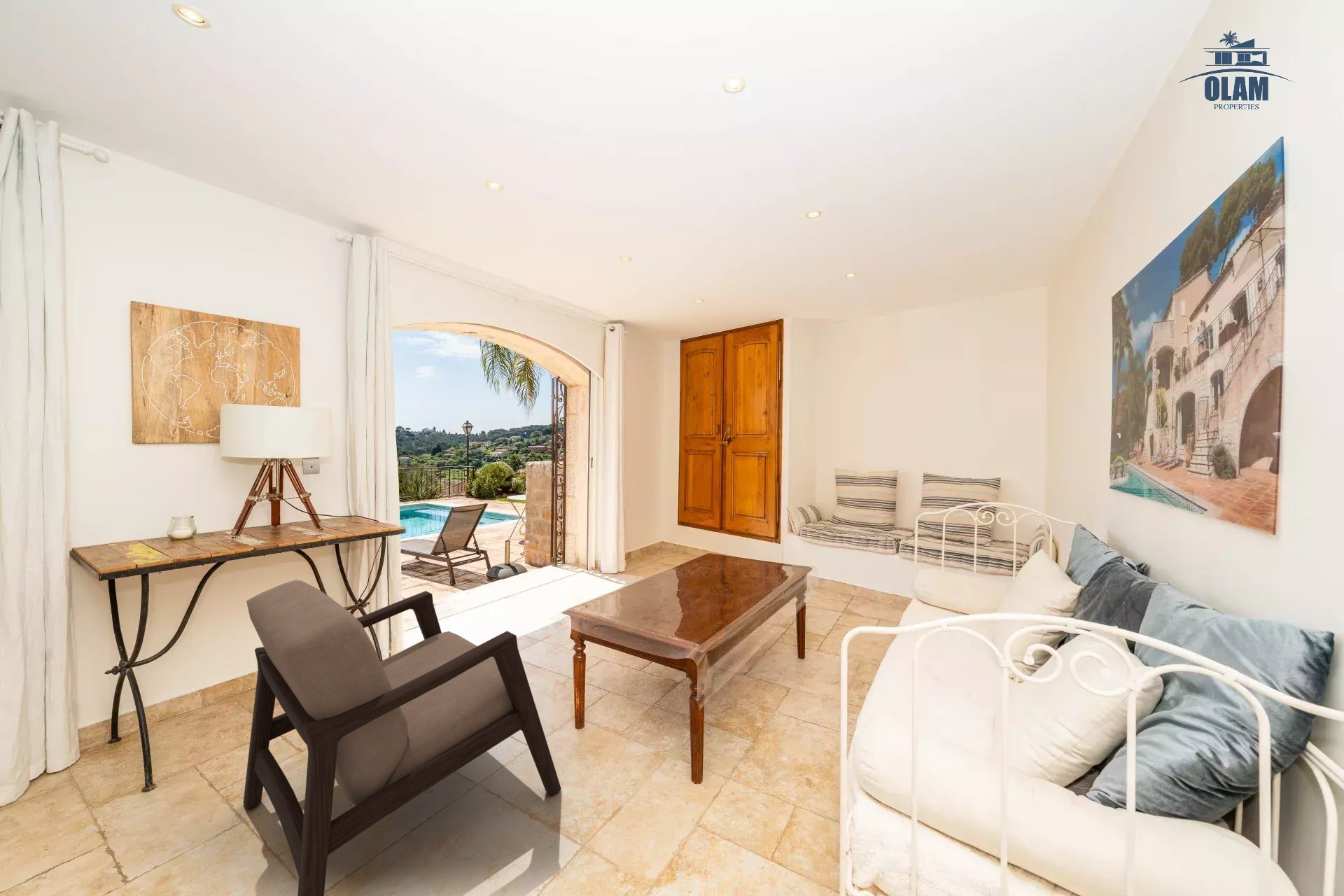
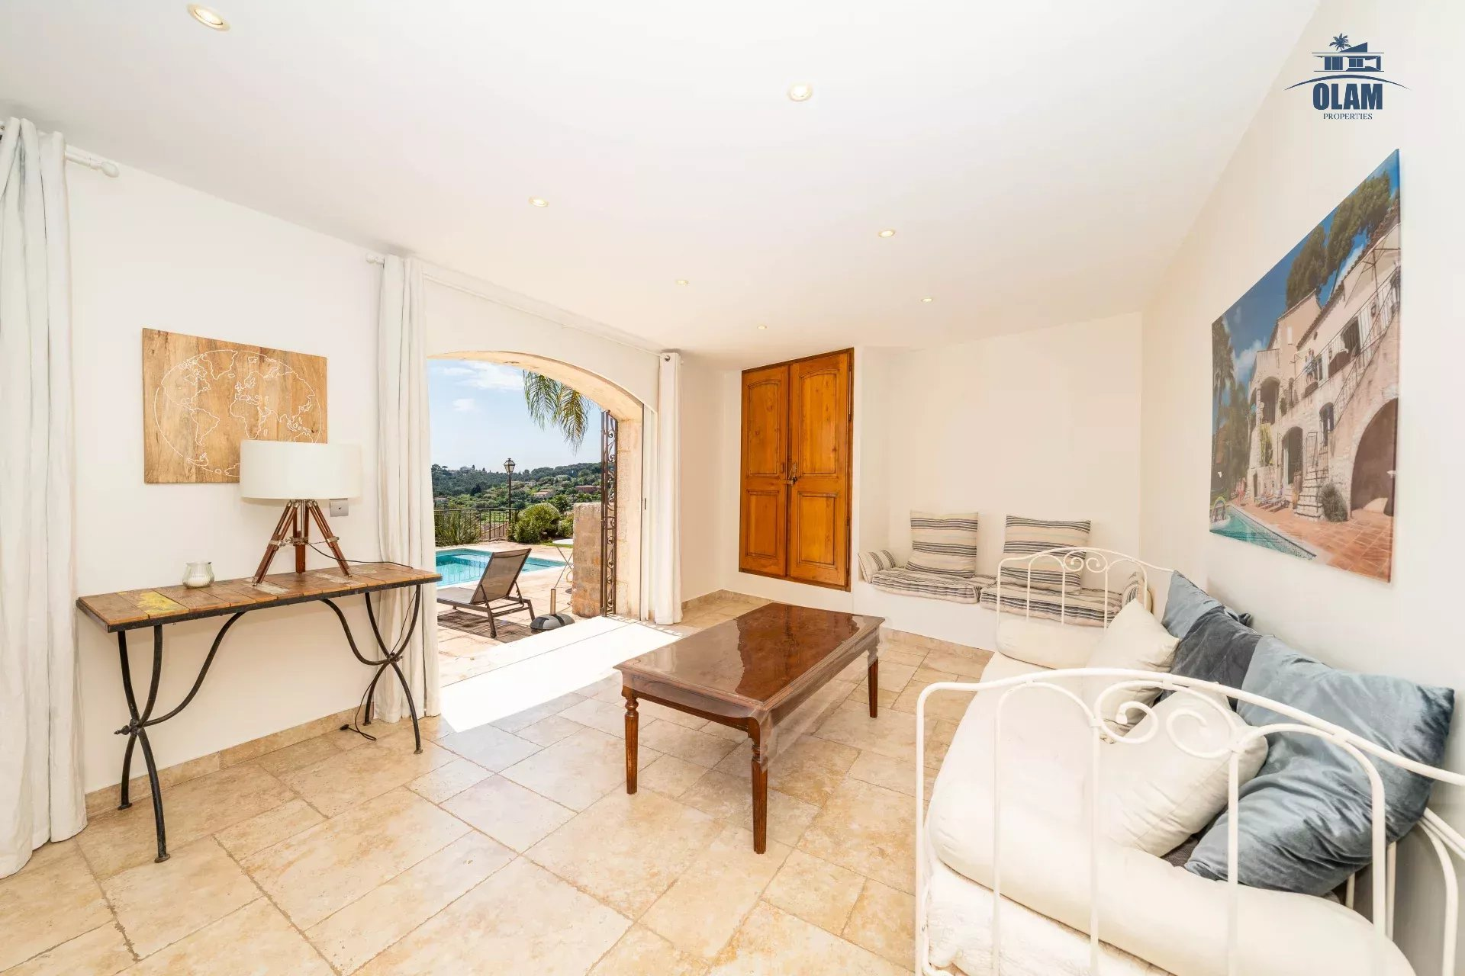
- armchair (405, 688)
